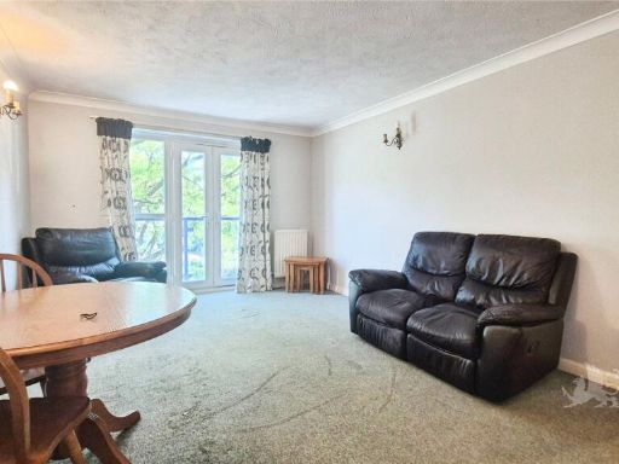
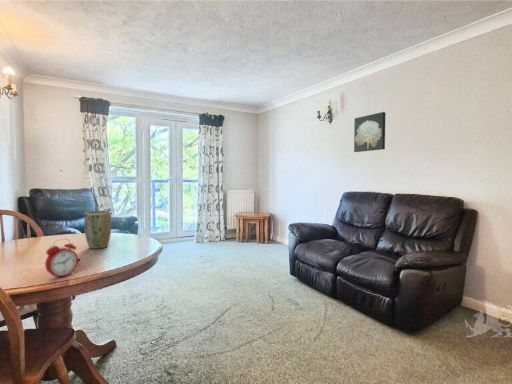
+ wall art (369, 133)
+ alarm clock (61, 257)
+ plant pot (98, 229)
